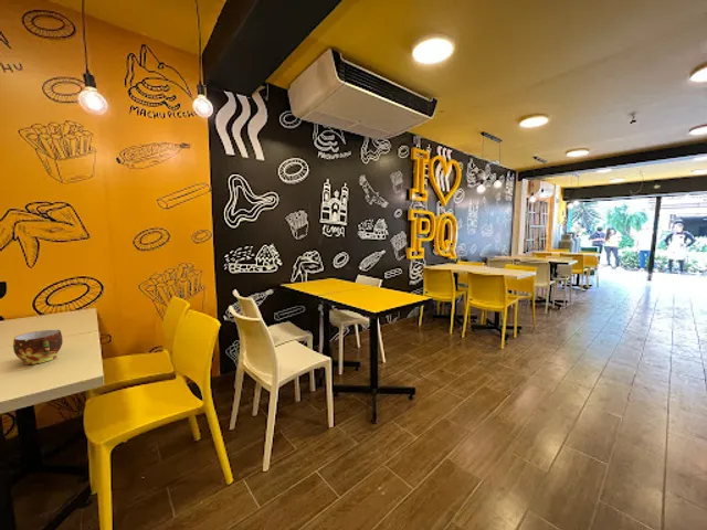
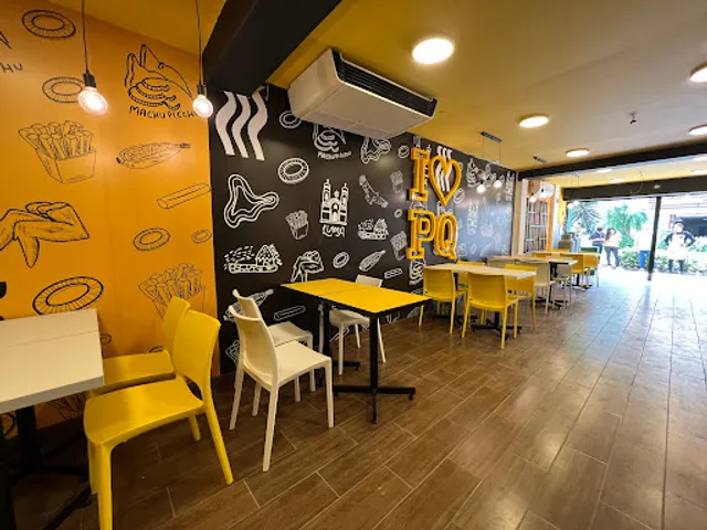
- cup (41, 347)
